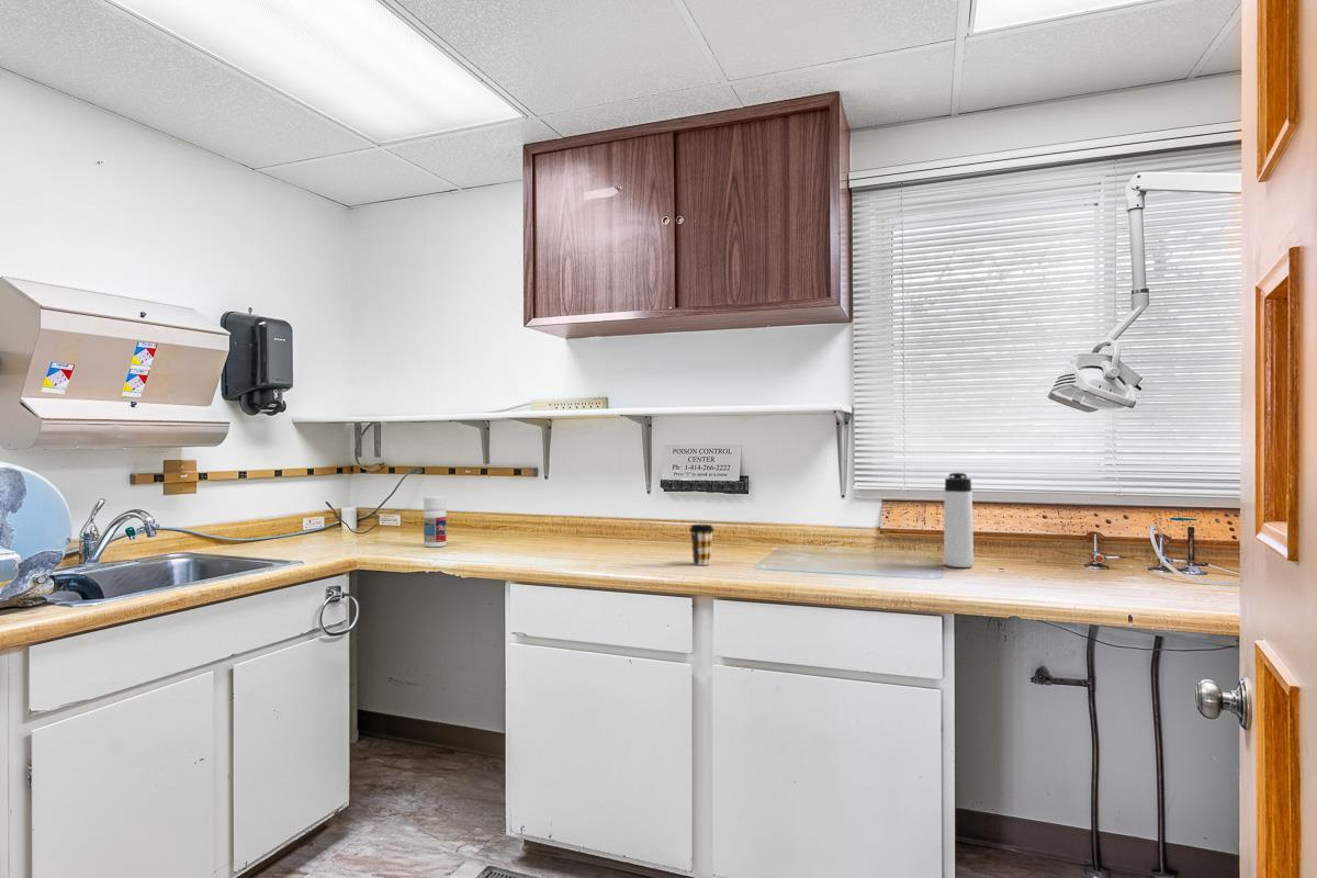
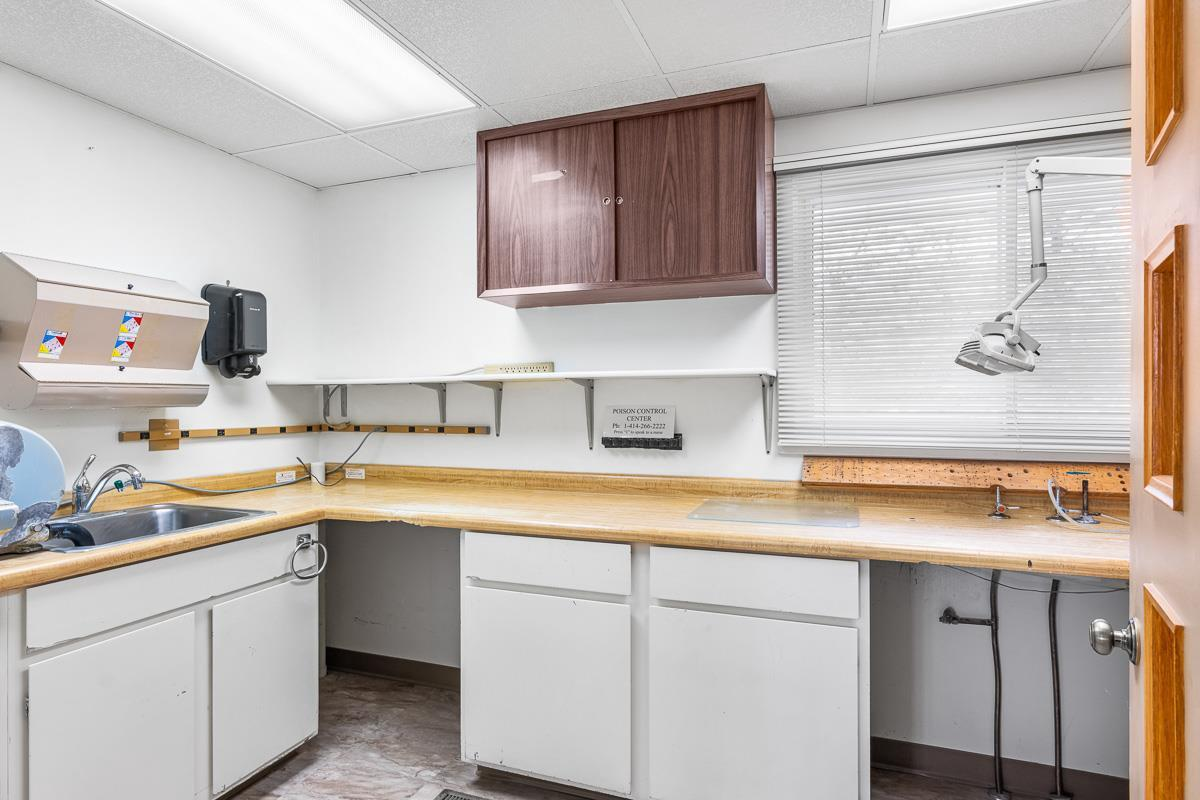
- thermos bottle (958, 518)
- coffee cup (701, 544)
- pill bottle (435, 521)
